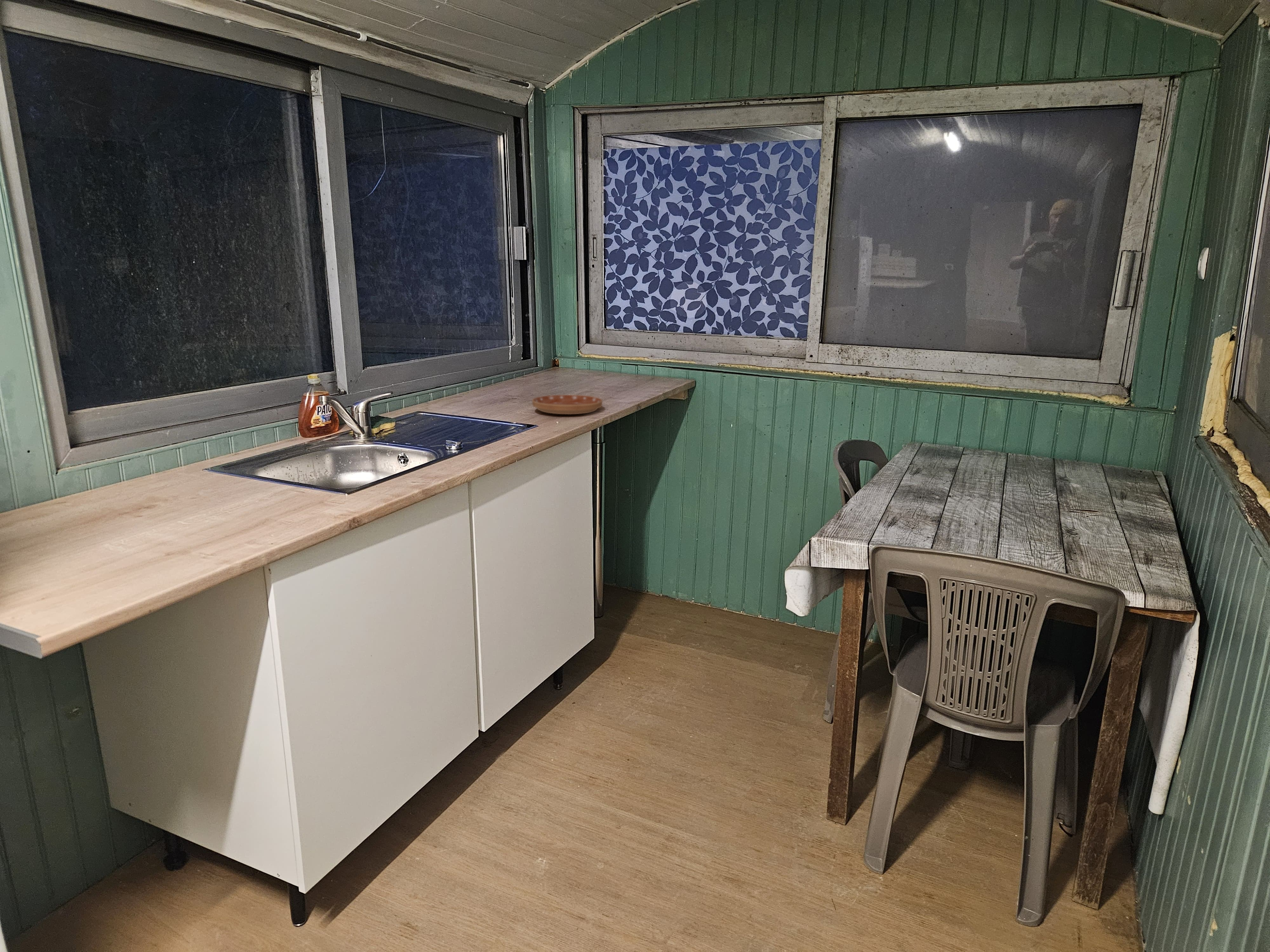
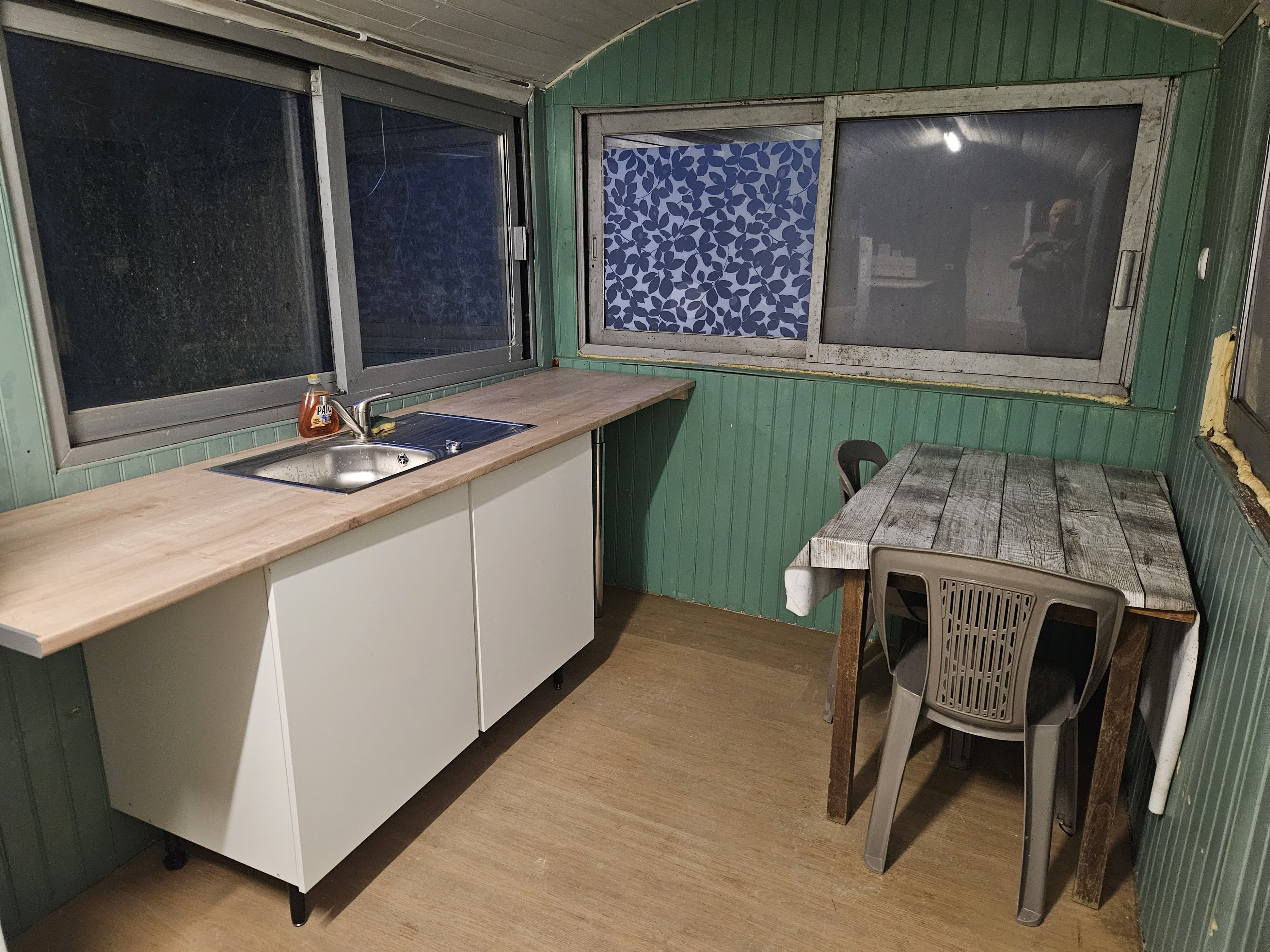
- saucer (567, 405)
